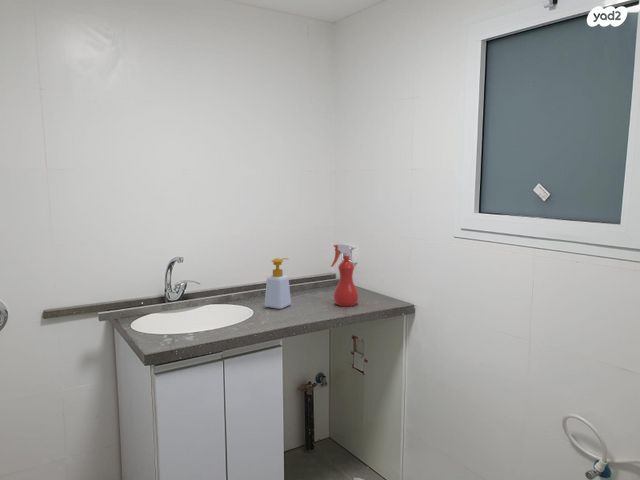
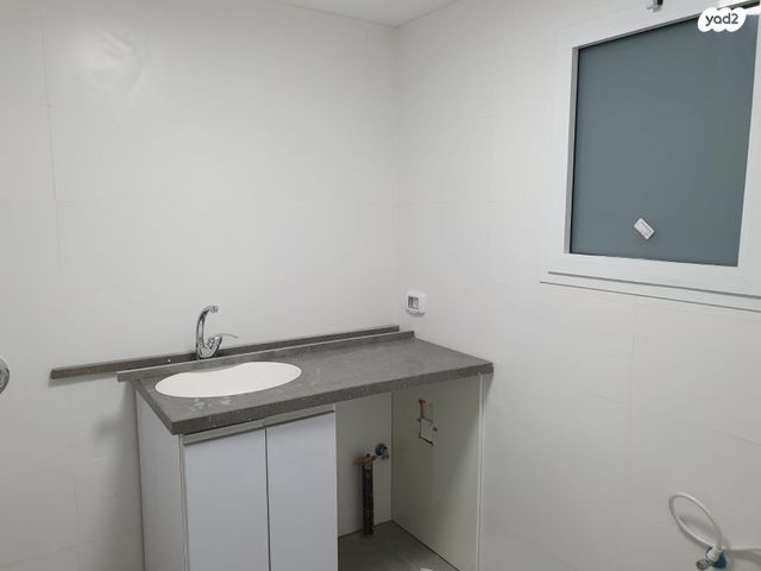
- soap bottle (280, 281)
- spray bottle (343, 274)
